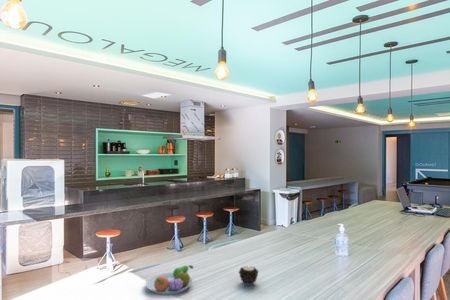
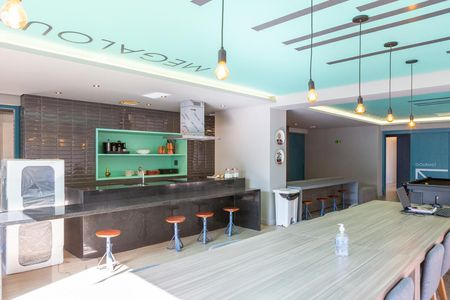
- fruit bowl (171, 276)
- candle (248, 273)
